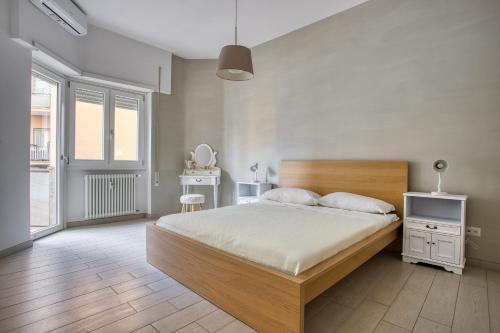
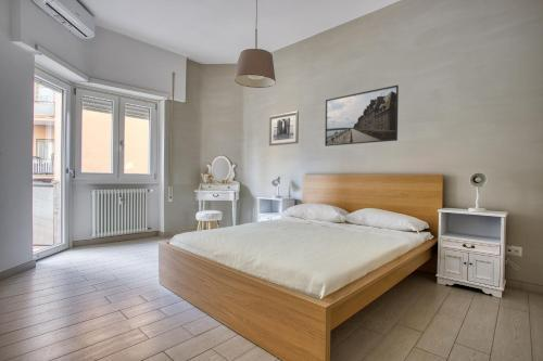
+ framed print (358, 118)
+ wall art (282, 129)
